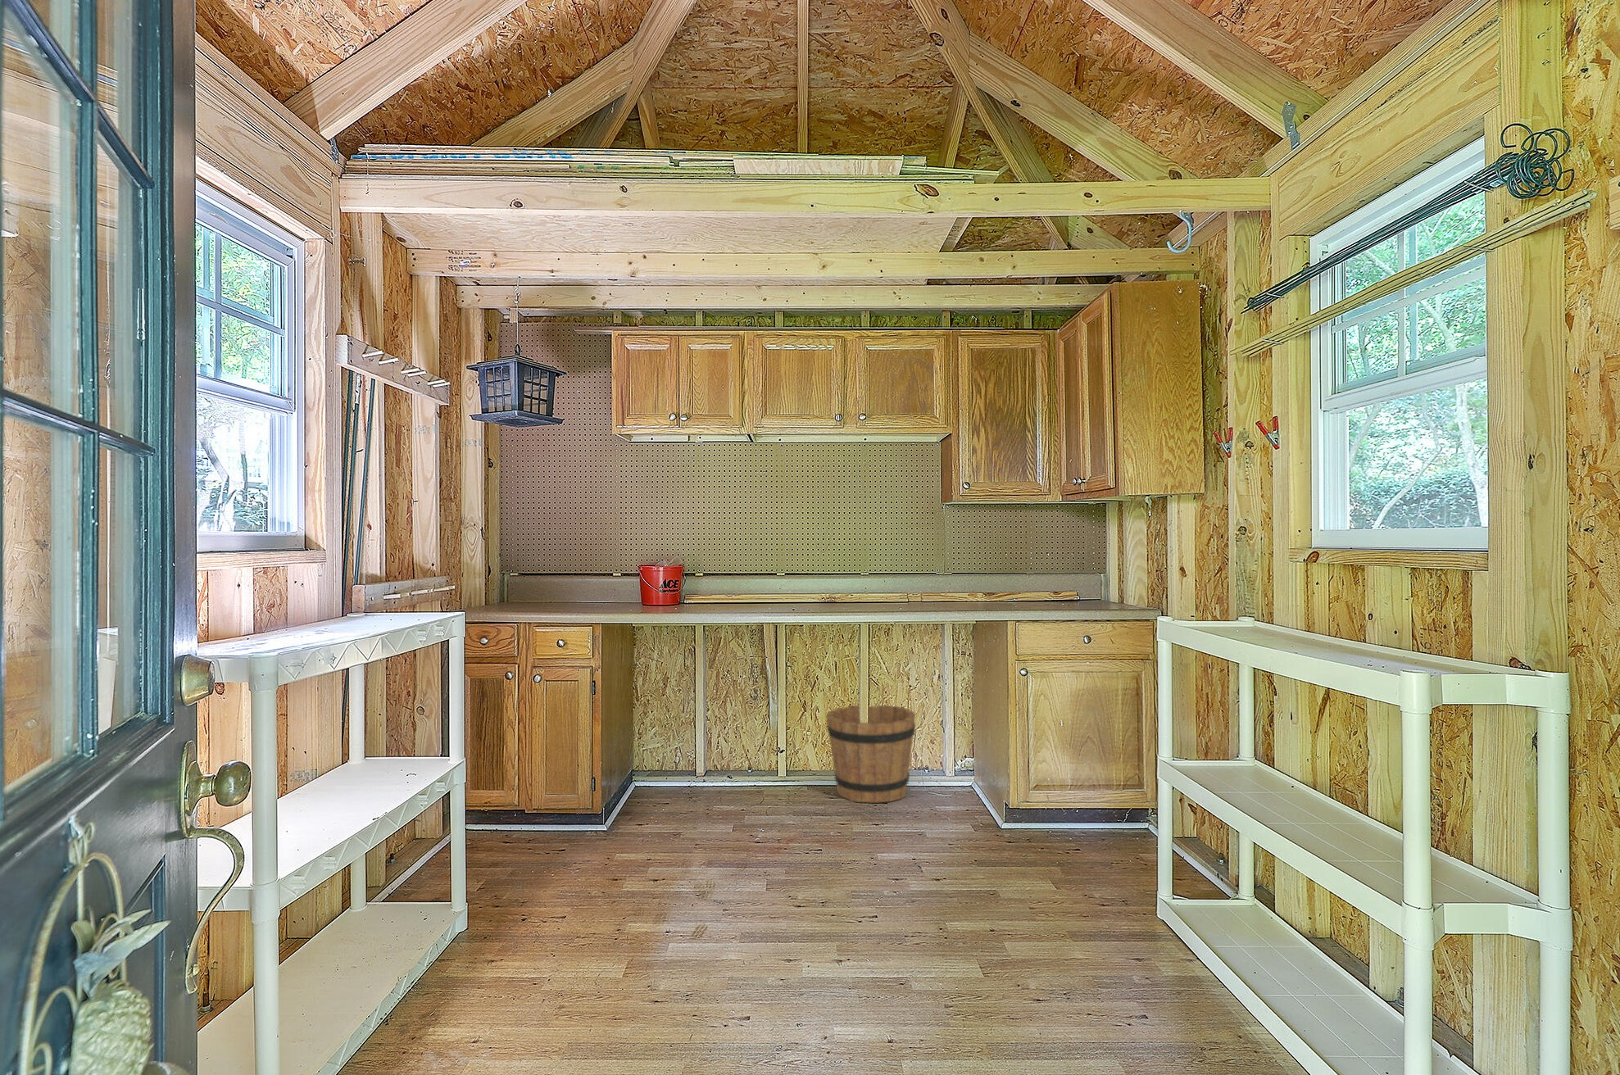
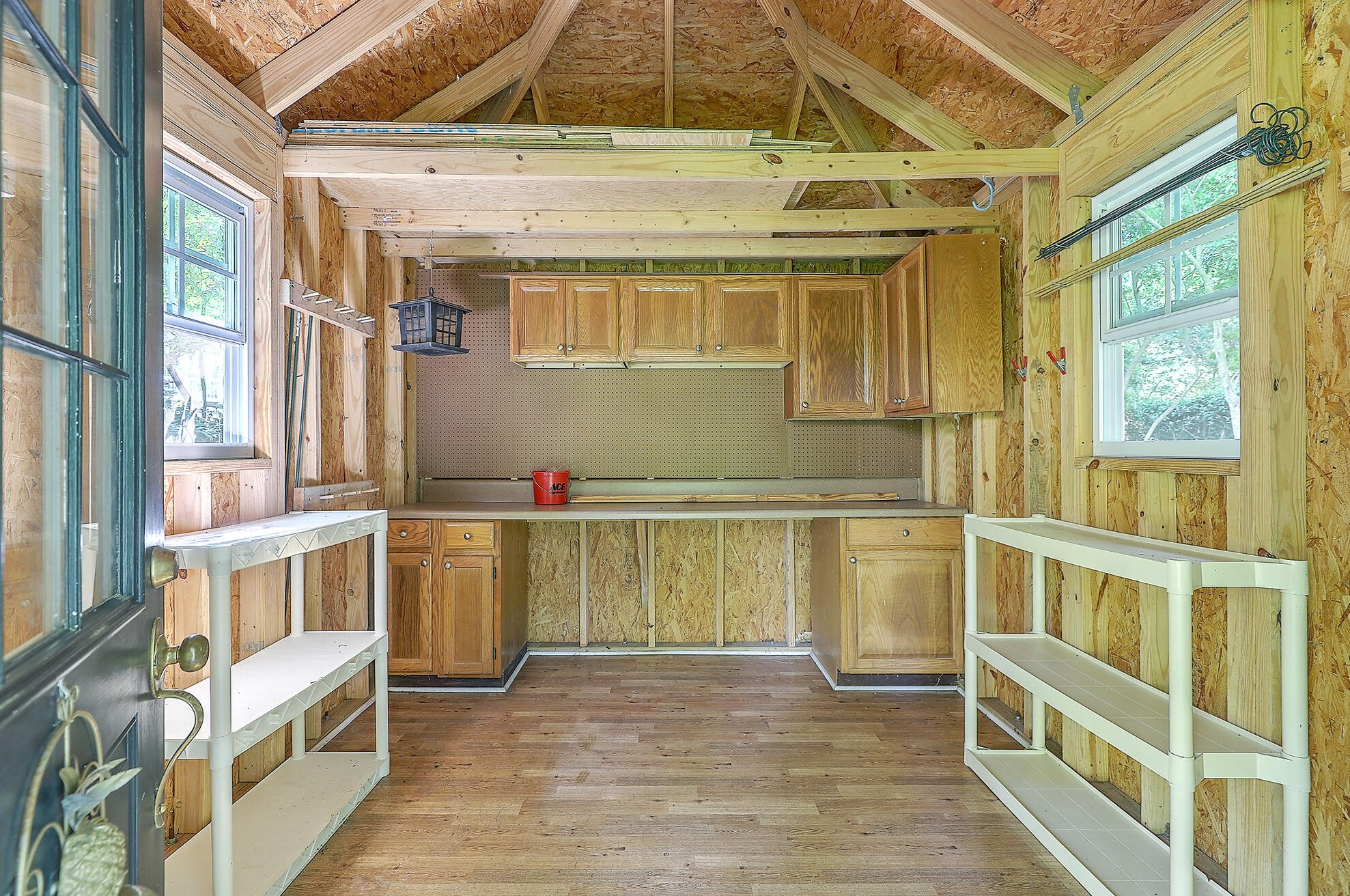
- bucket (871, 752)
